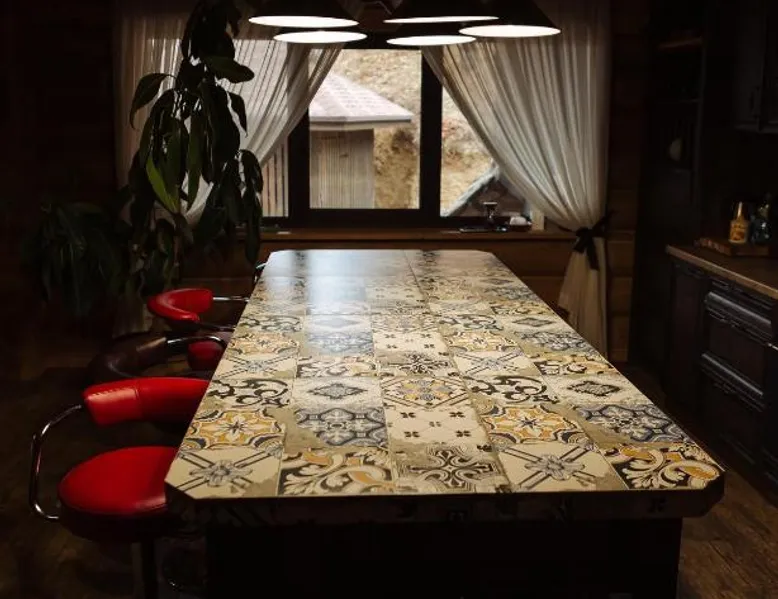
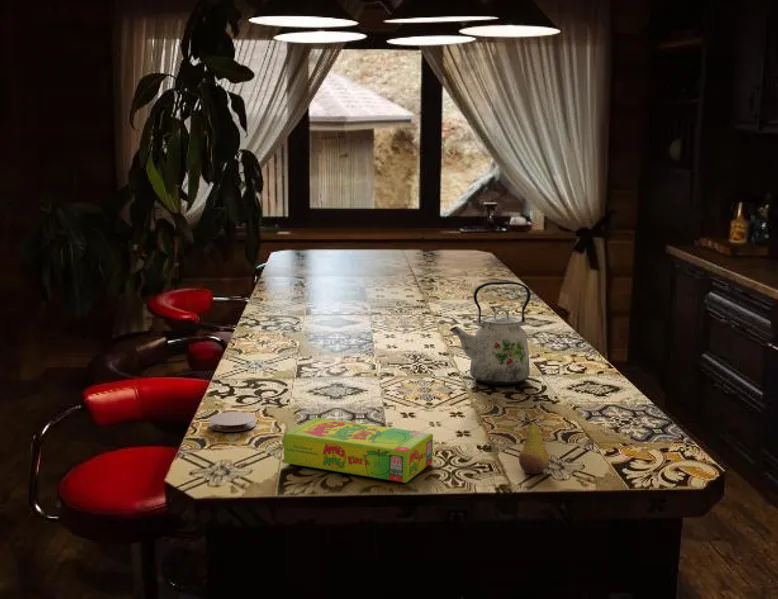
+ game box (358, 448)
+ fruit (534, 441)
+ coaster (232, 421)
+ kettle (489, 332)
